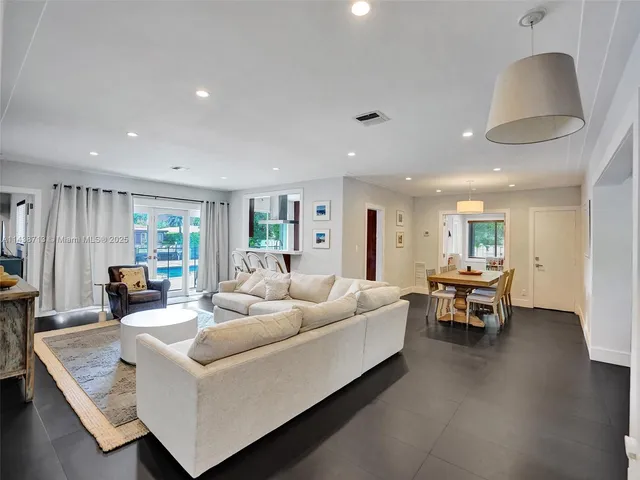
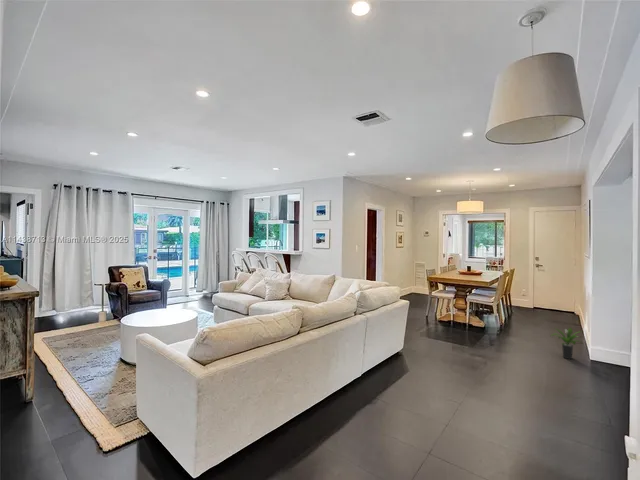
+ potted plant (567, 342)
